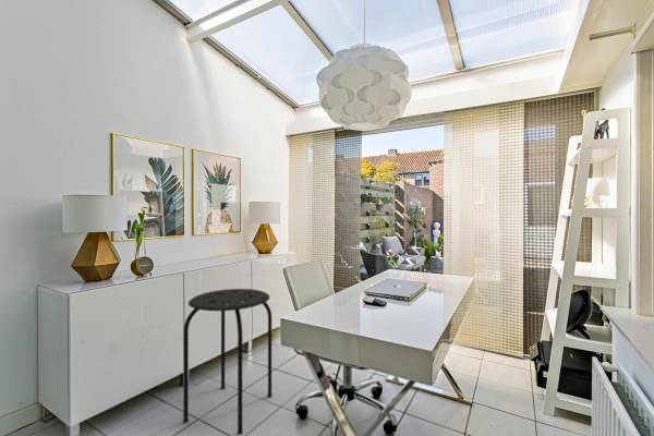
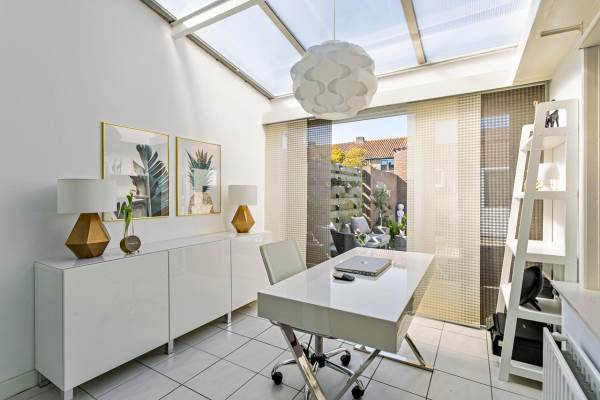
- stool (223, 352)
